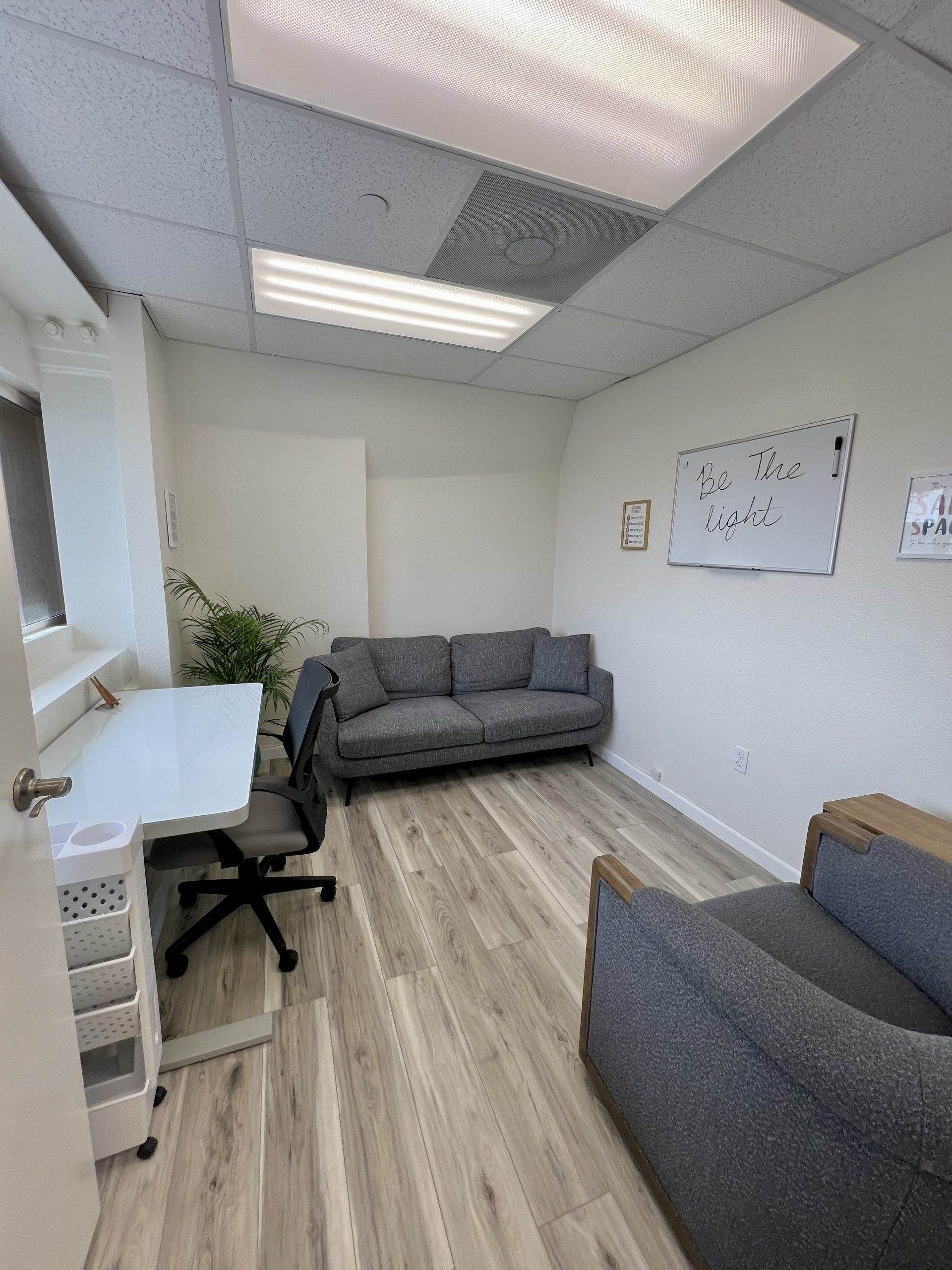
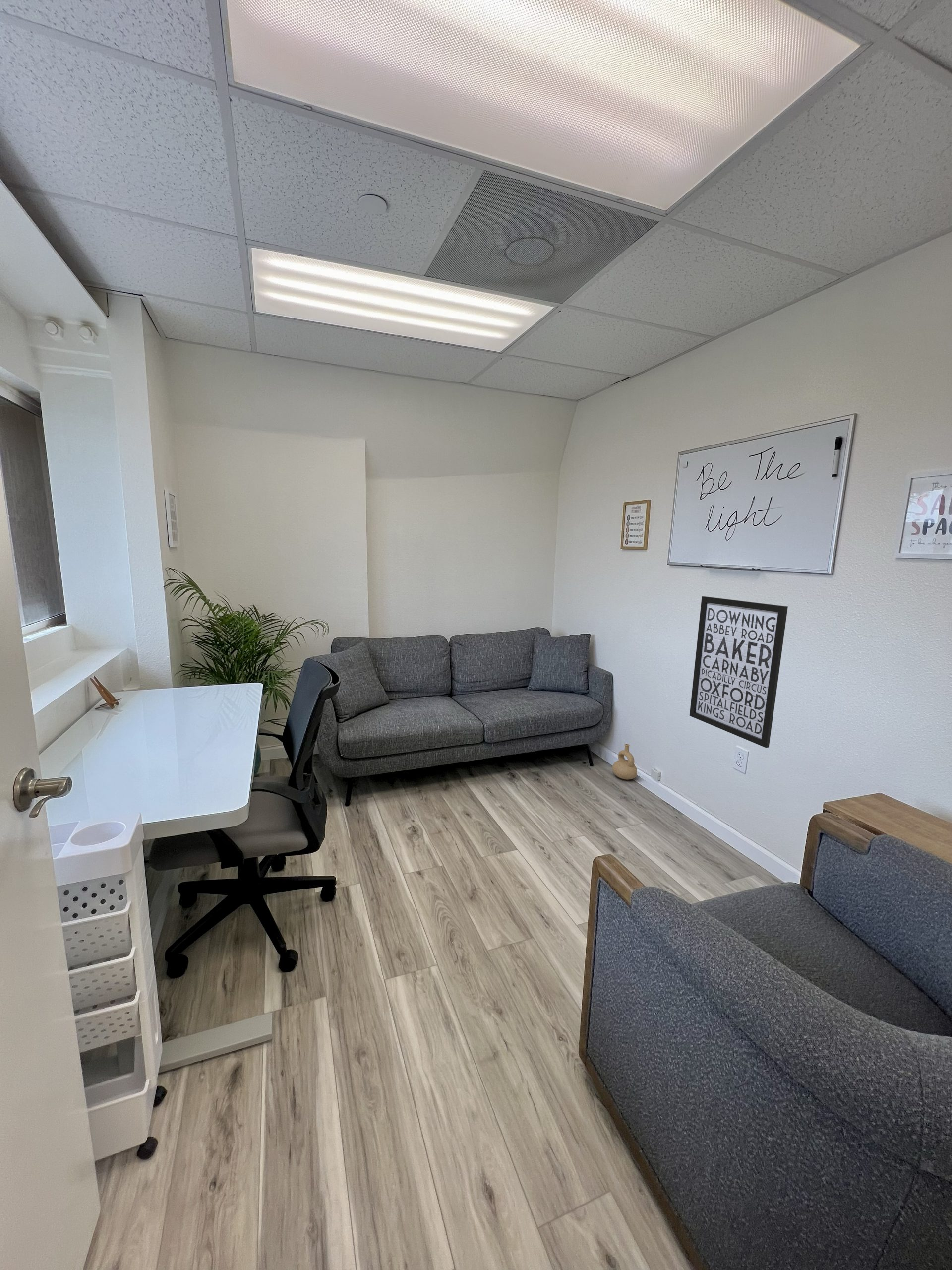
+ ceramic jug (626, 761)
+ wall art (733, 667)
